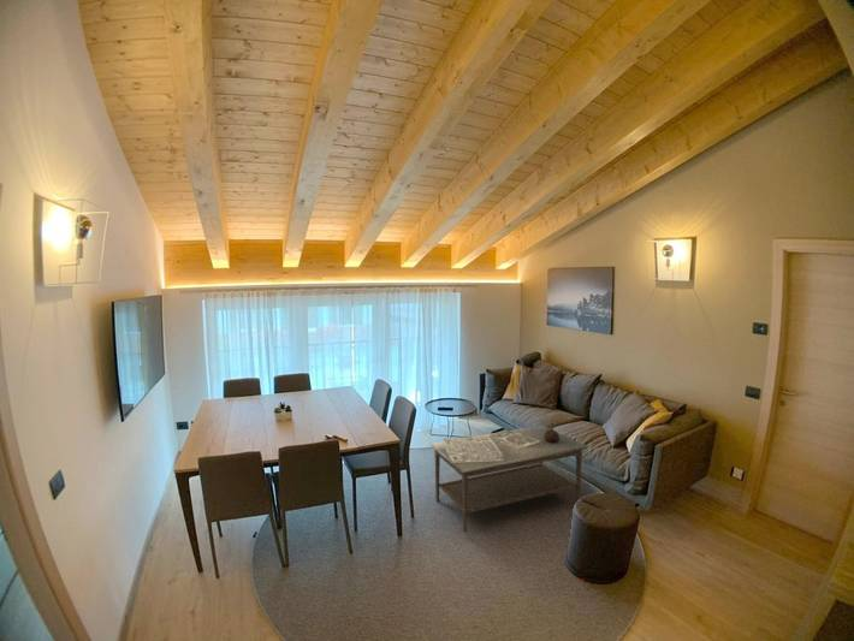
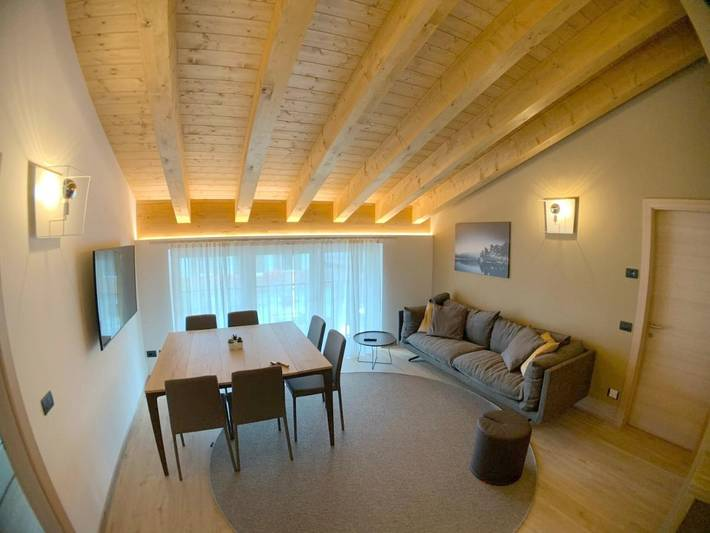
- coffee table (504, 465)
